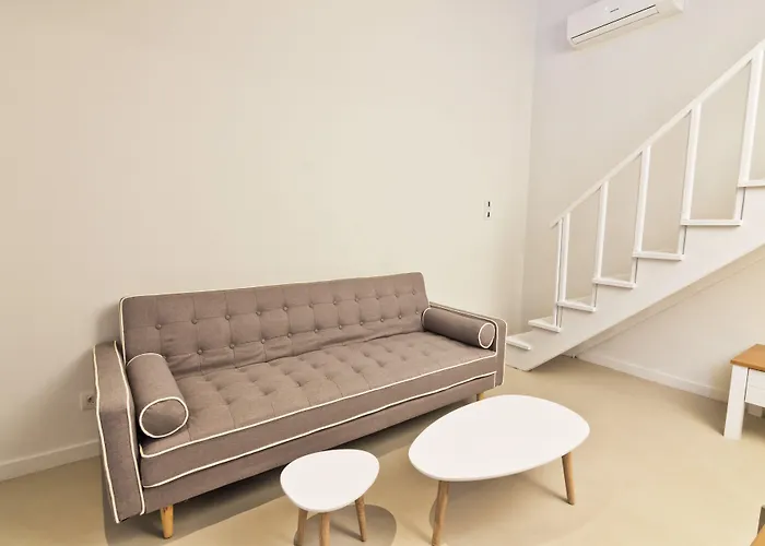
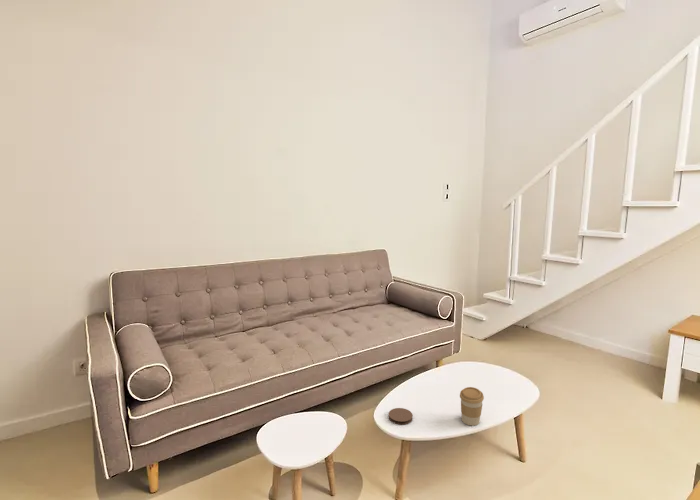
+ coaster (400, 416)
+ coffee cup (471, 405)
